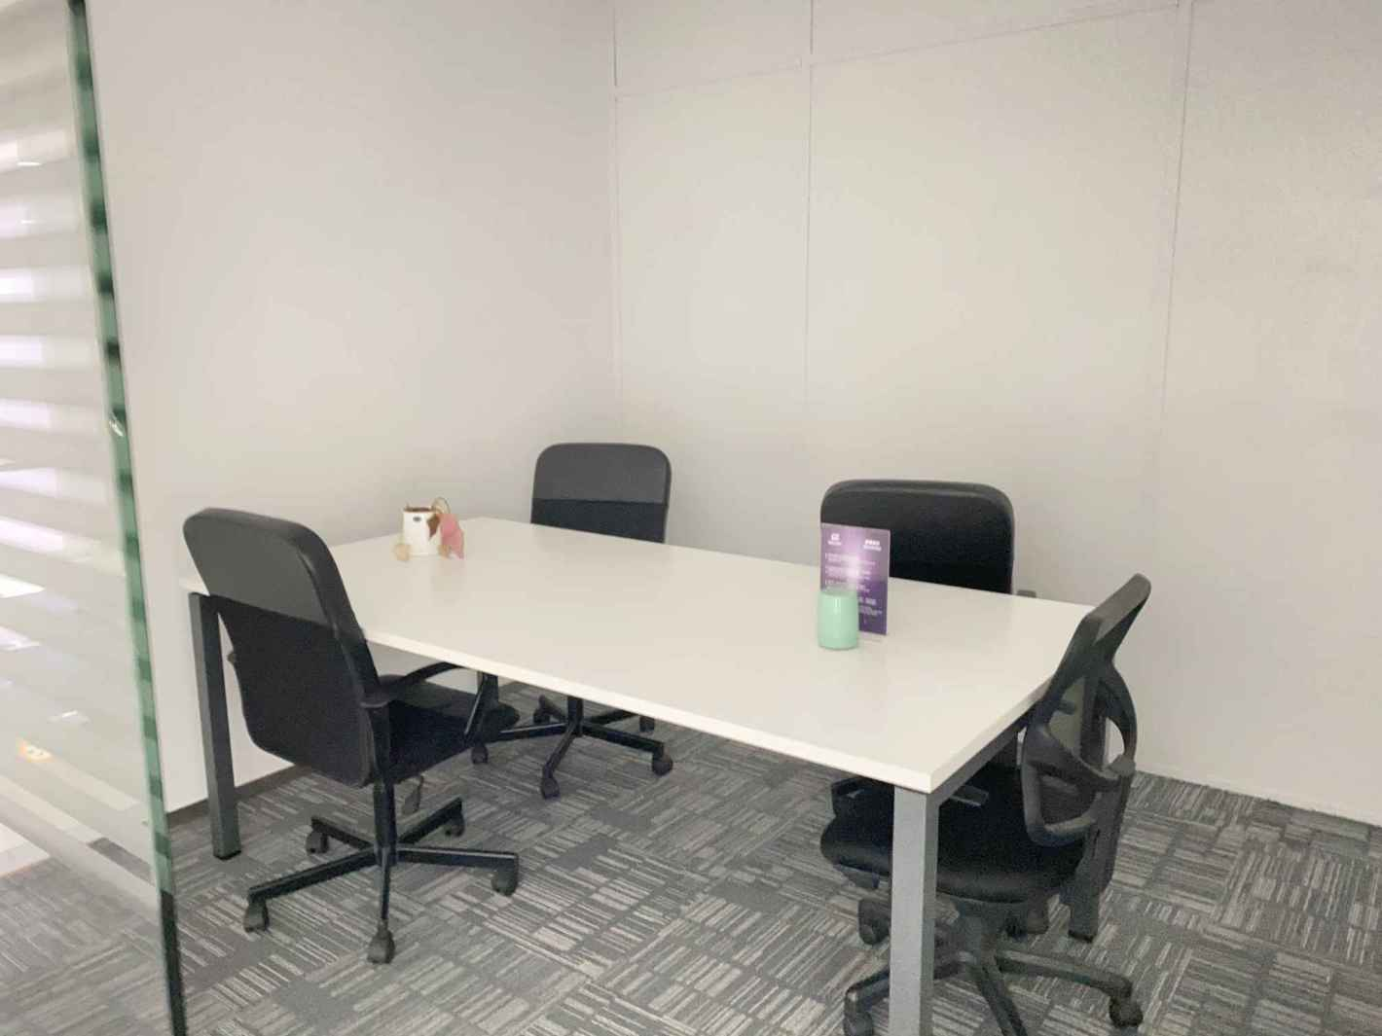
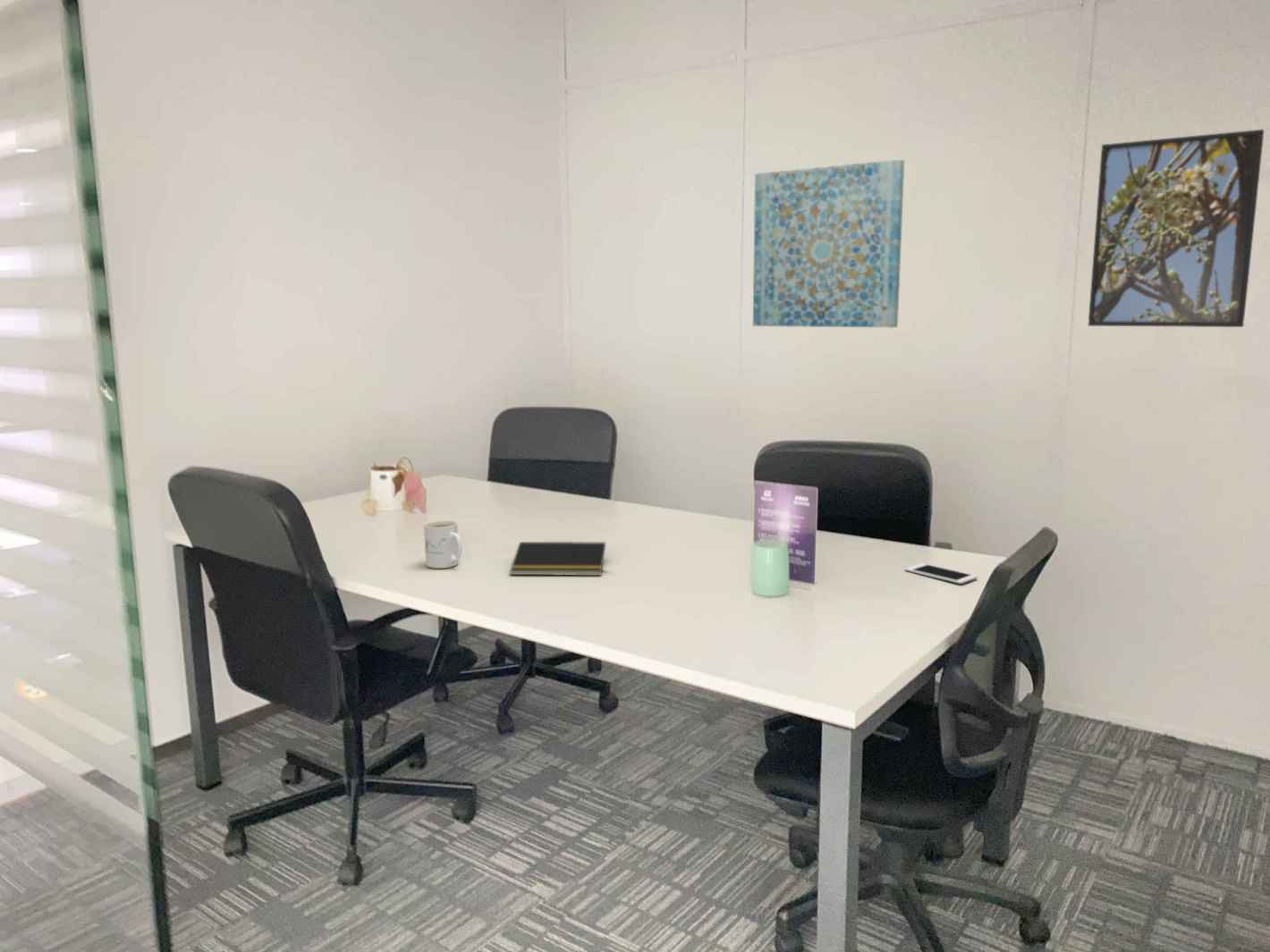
+ mug (445, 544)
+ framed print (1171, 233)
+ notepad (559, 558)
+ cell phone (940, 573)
+ wall art (824, 248)
